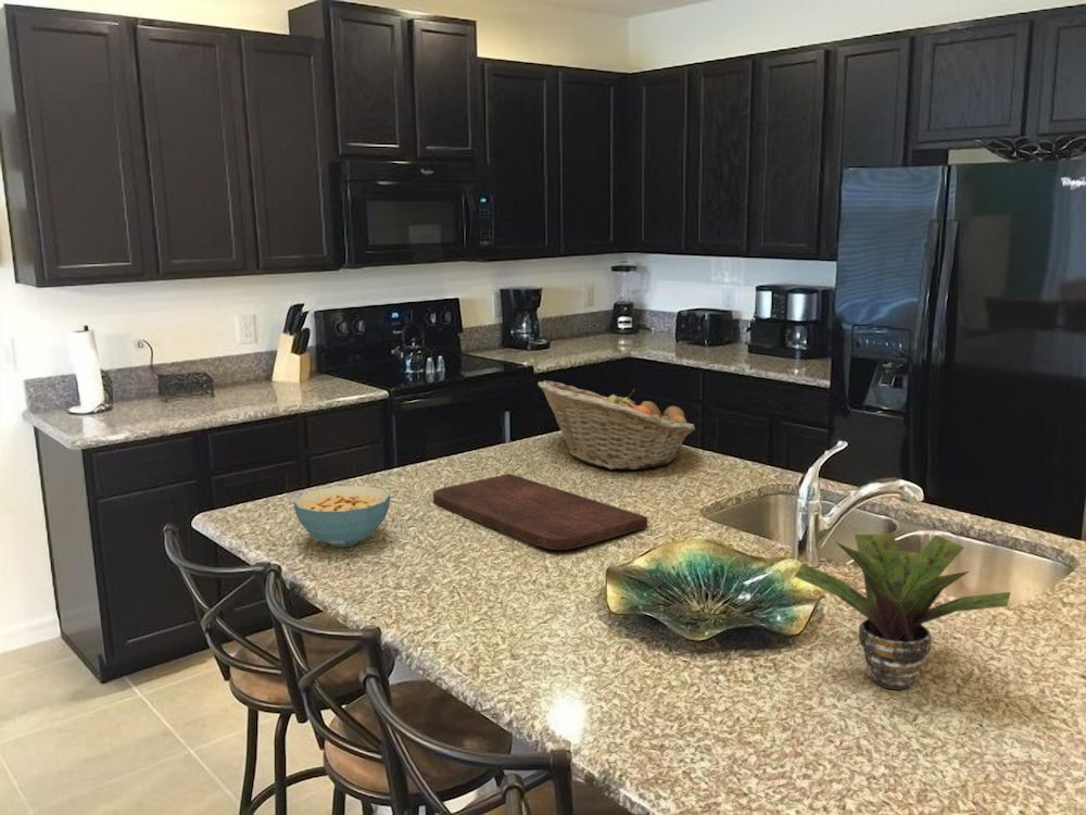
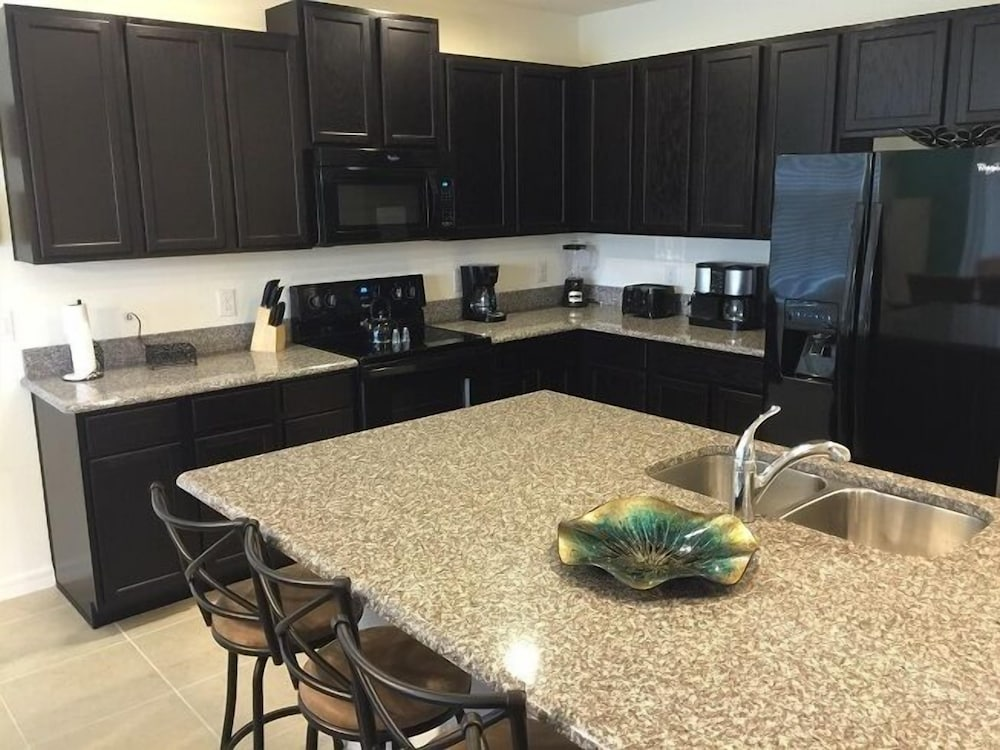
- fruit basket (614, 418)
- cereal bowl (343, 519)
- potted plant (899, 612)
- cutting board (530, 509)
